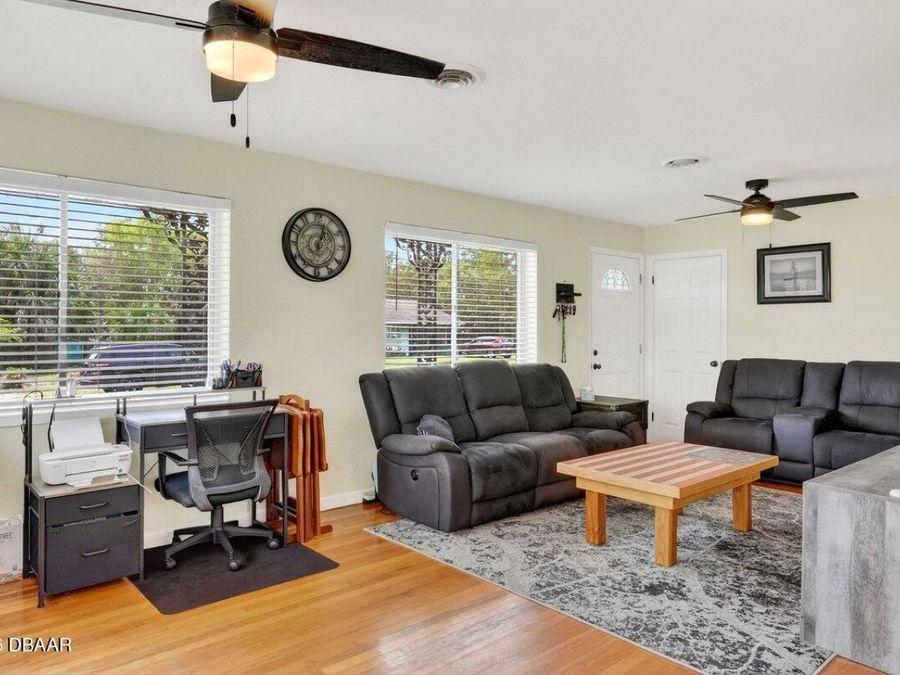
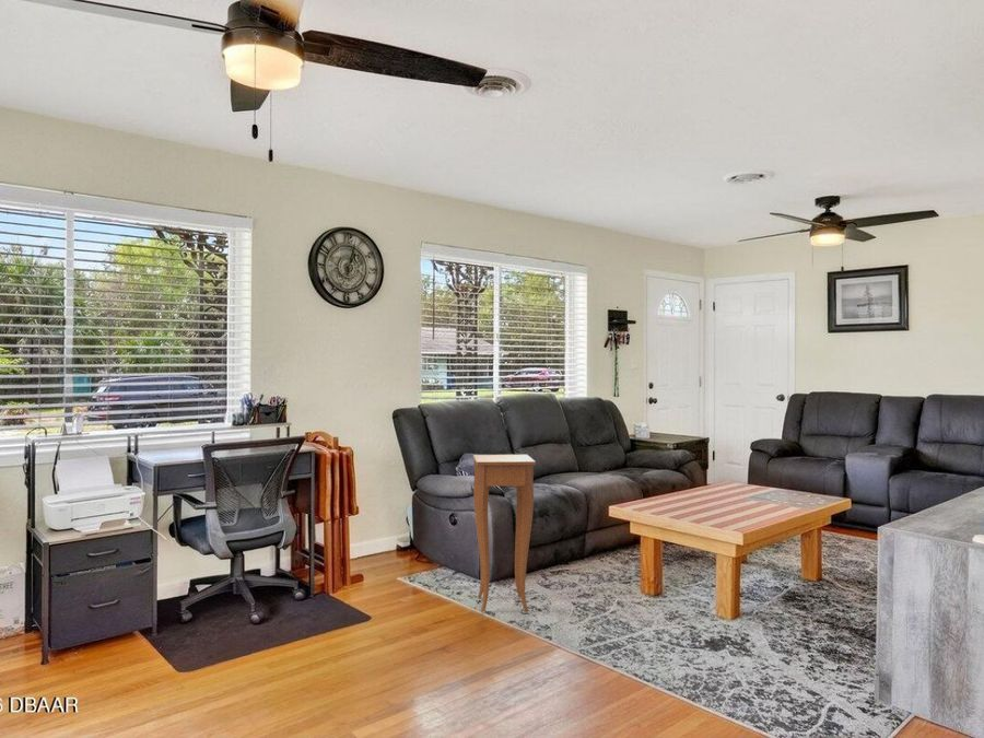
+ side table (516, 530)
